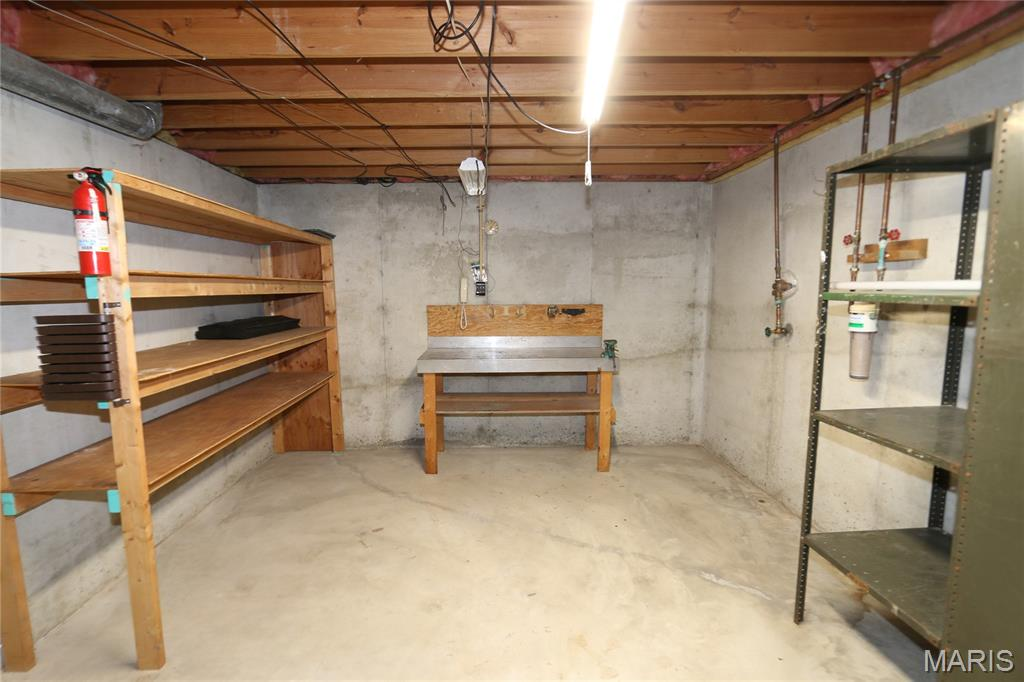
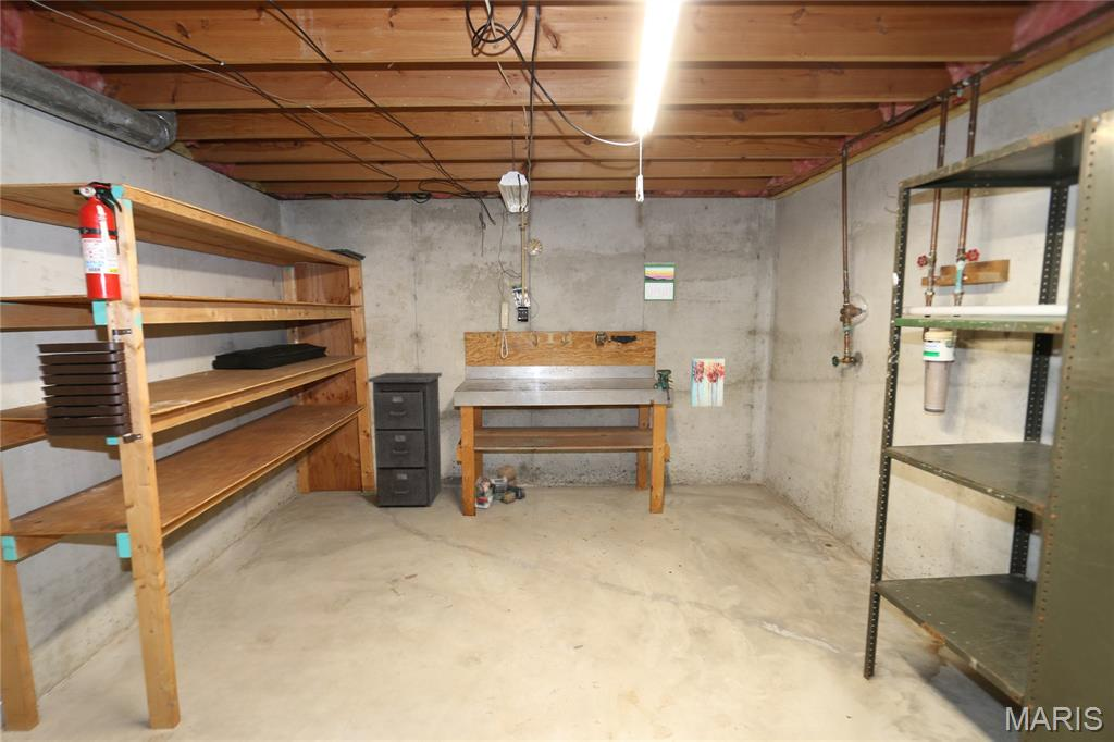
+ filing cabinet (407, 438)
+ calendar (659, 282)
+ cardboard box (497, 485)
+ wall art (707, 382)
